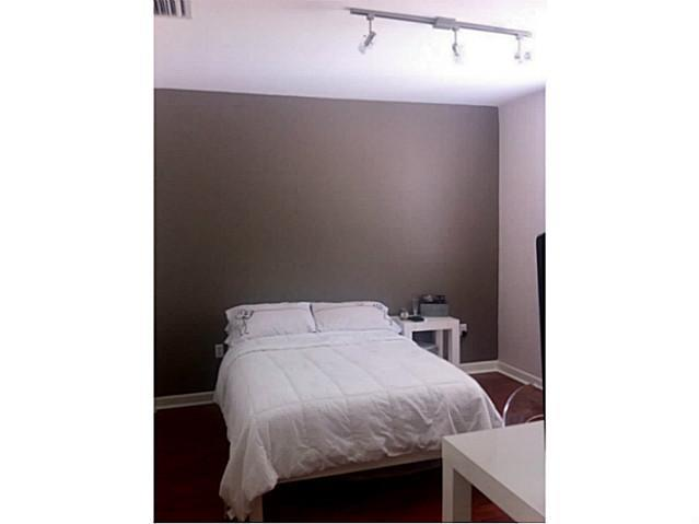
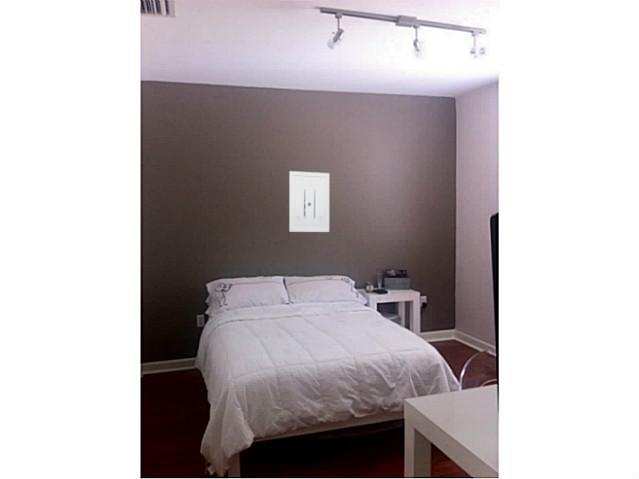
+ wall art (309, 202)
